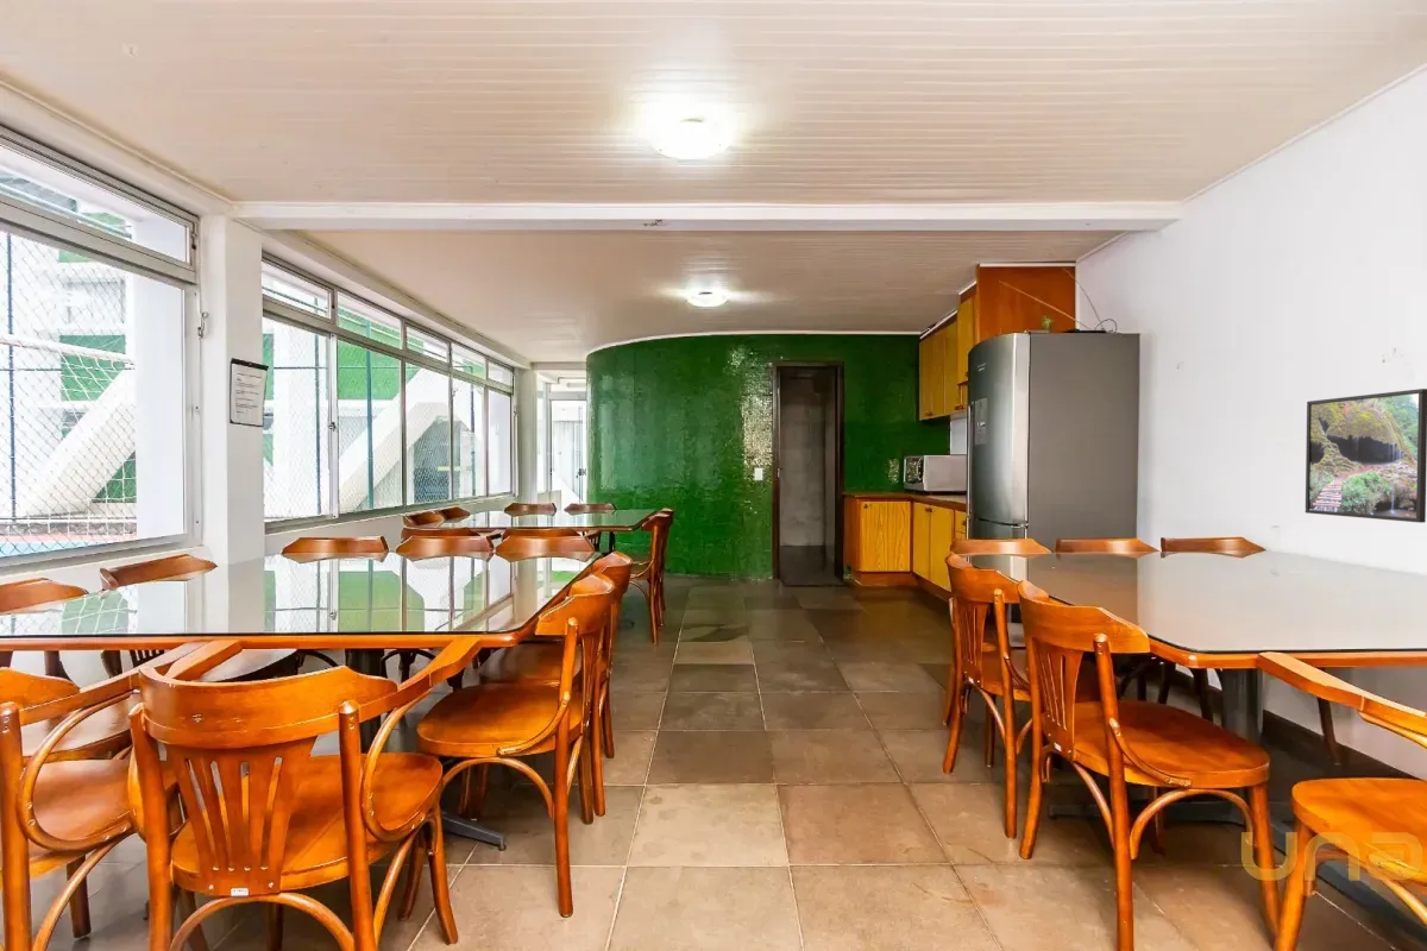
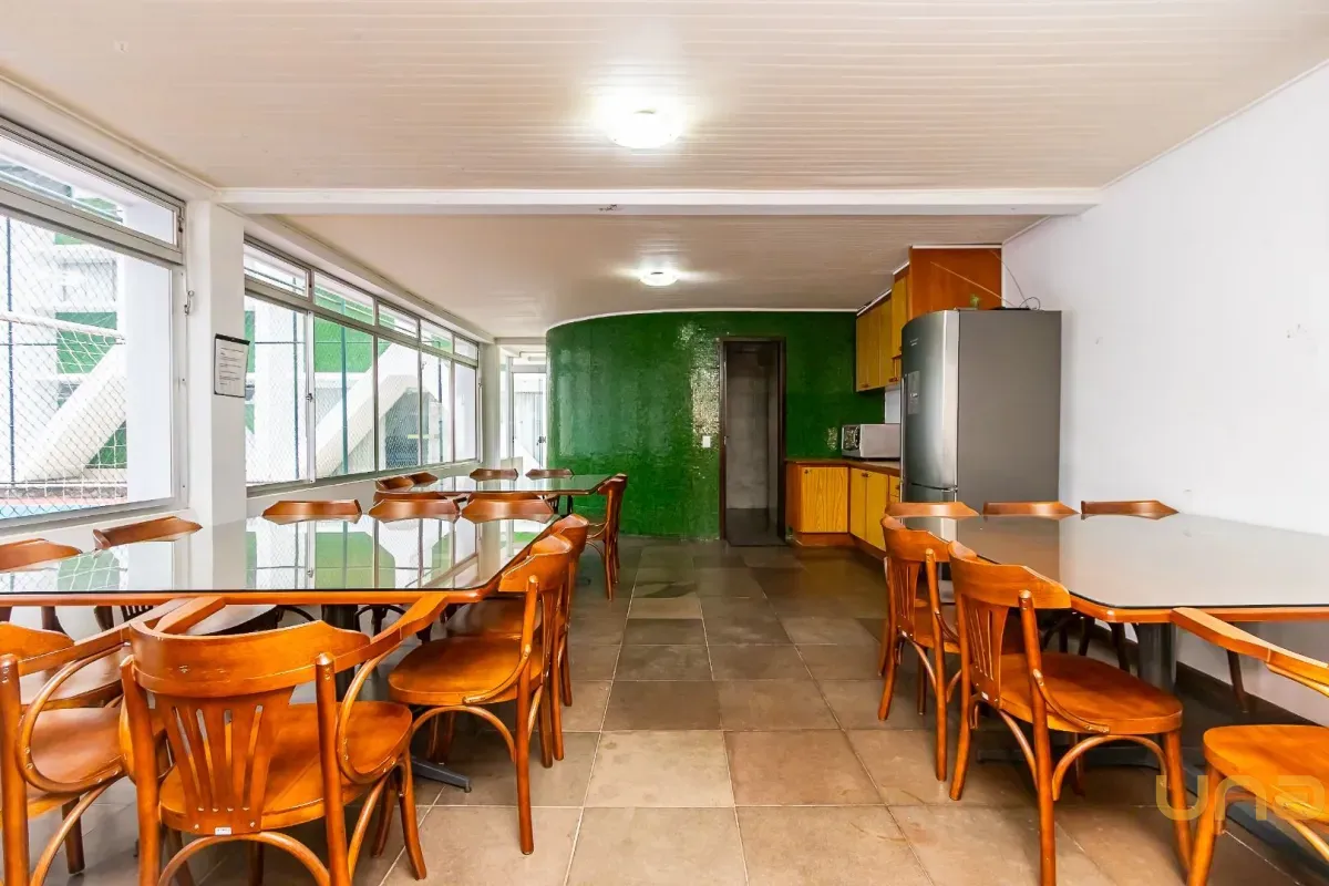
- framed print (1360, 456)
